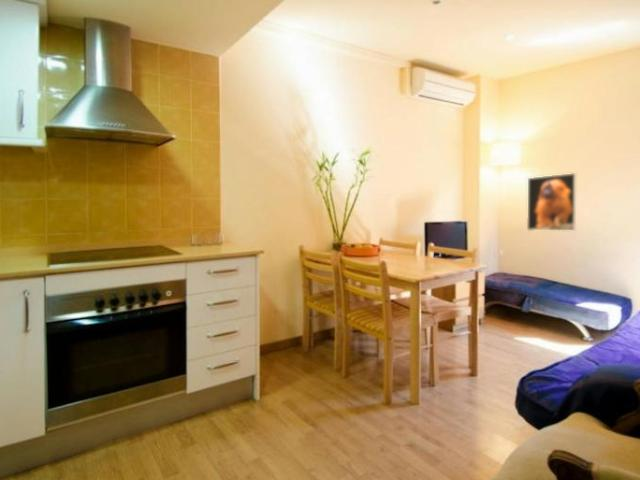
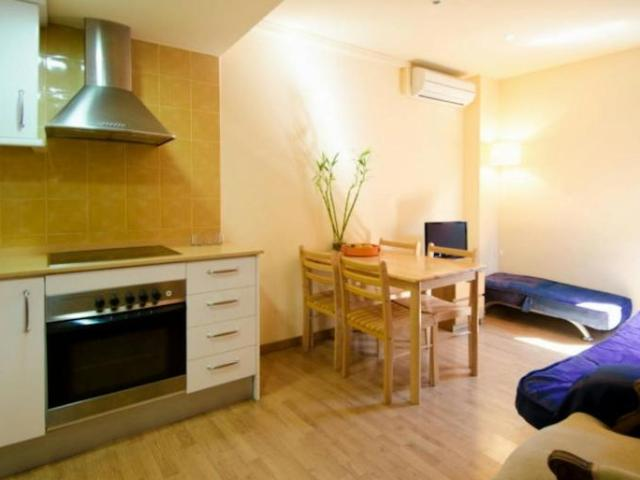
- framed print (550, 203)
